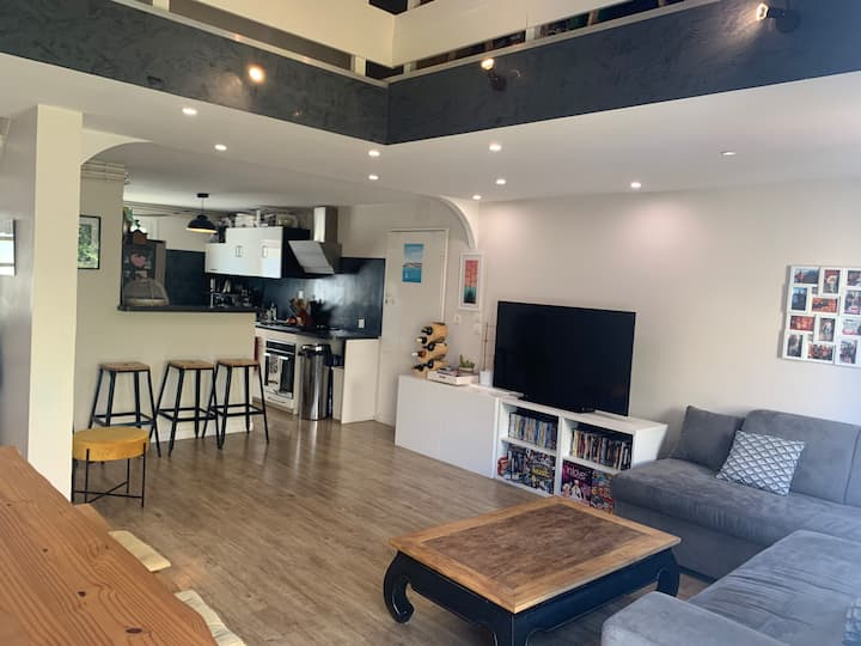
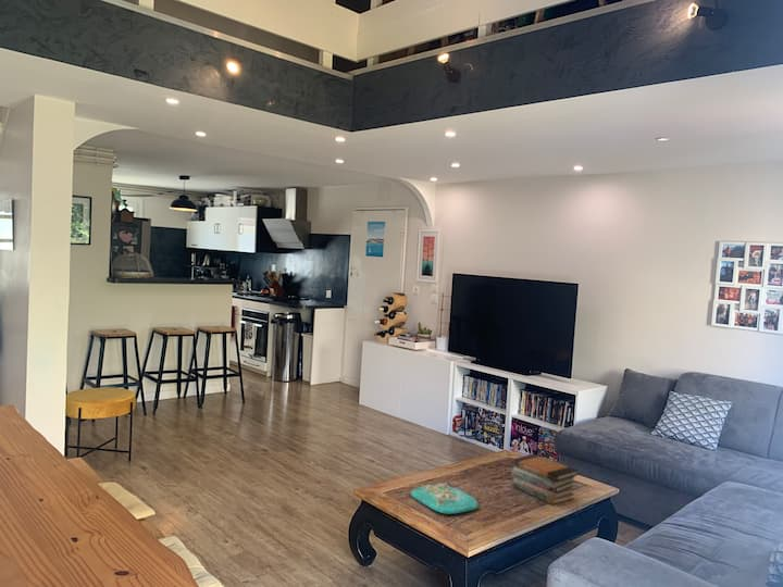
+ decorative tray (446, 486)
+ book stack (543, 477)
